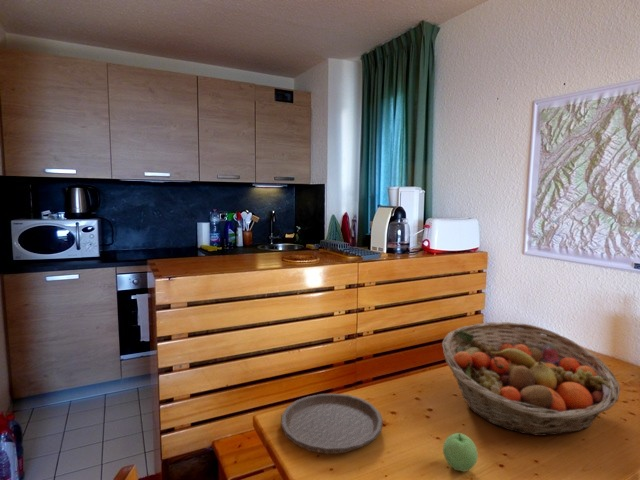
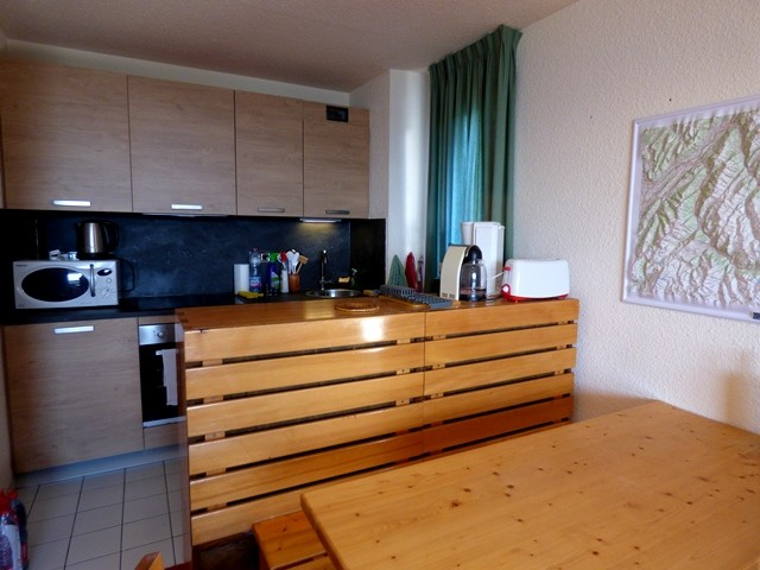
- plate (331, 421)
- apple (460, 451)
- fruit basket (524, 373)
